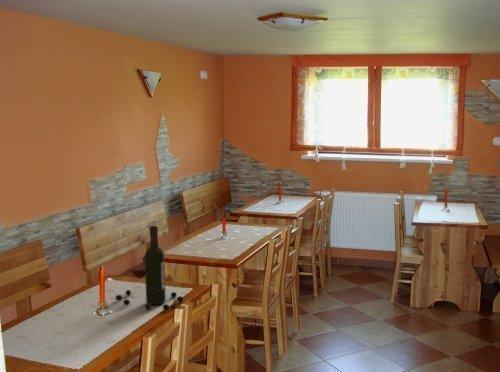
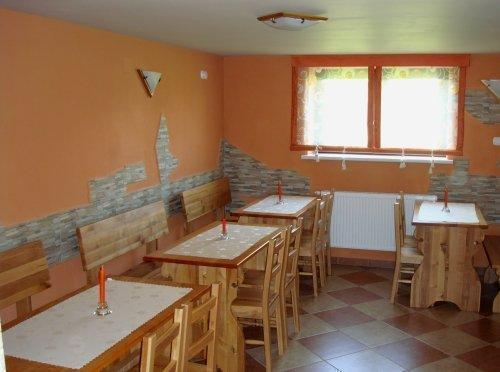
- wine bottle (148, 262)
